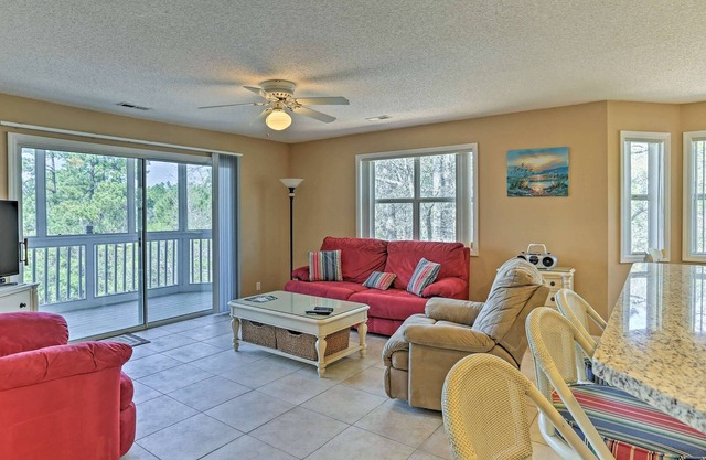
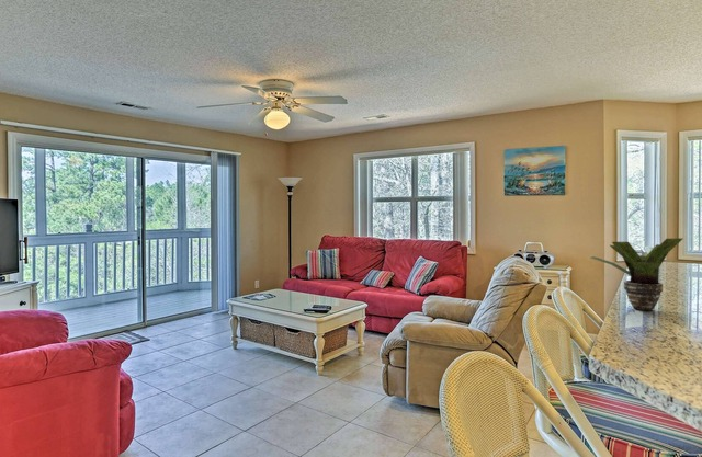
+ potted plant (644, 273)
